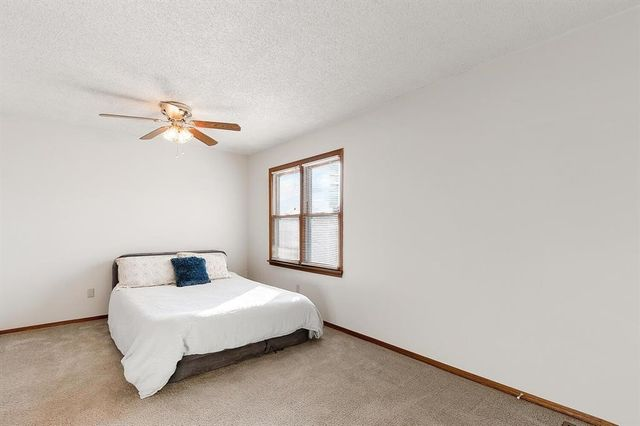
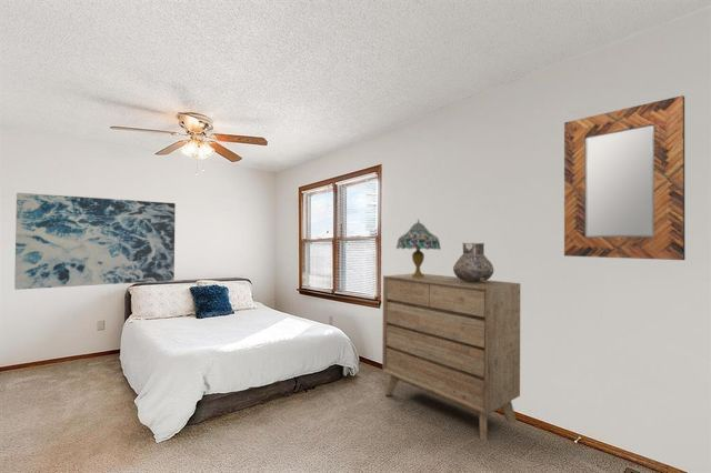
+ dresser (445, 342)
+ wall art (103, 241)
+ vase (472, 261)
+ home mirror (618, 183)
+ table lamp (418, 248)
